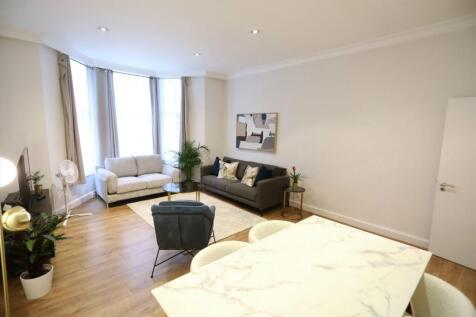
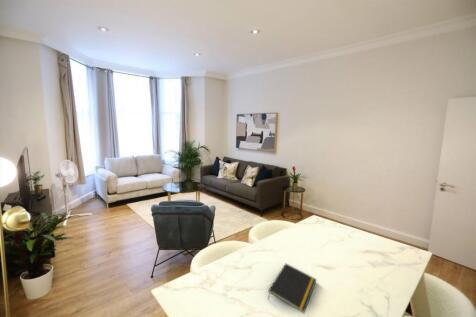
+ notepad (293, 285)
